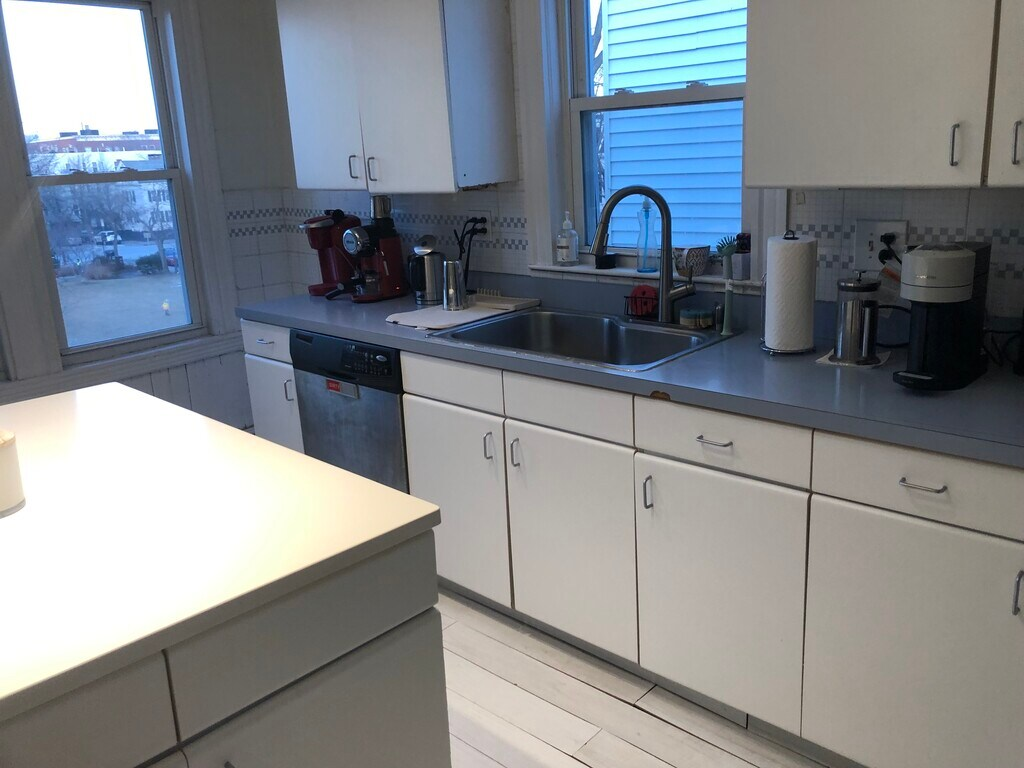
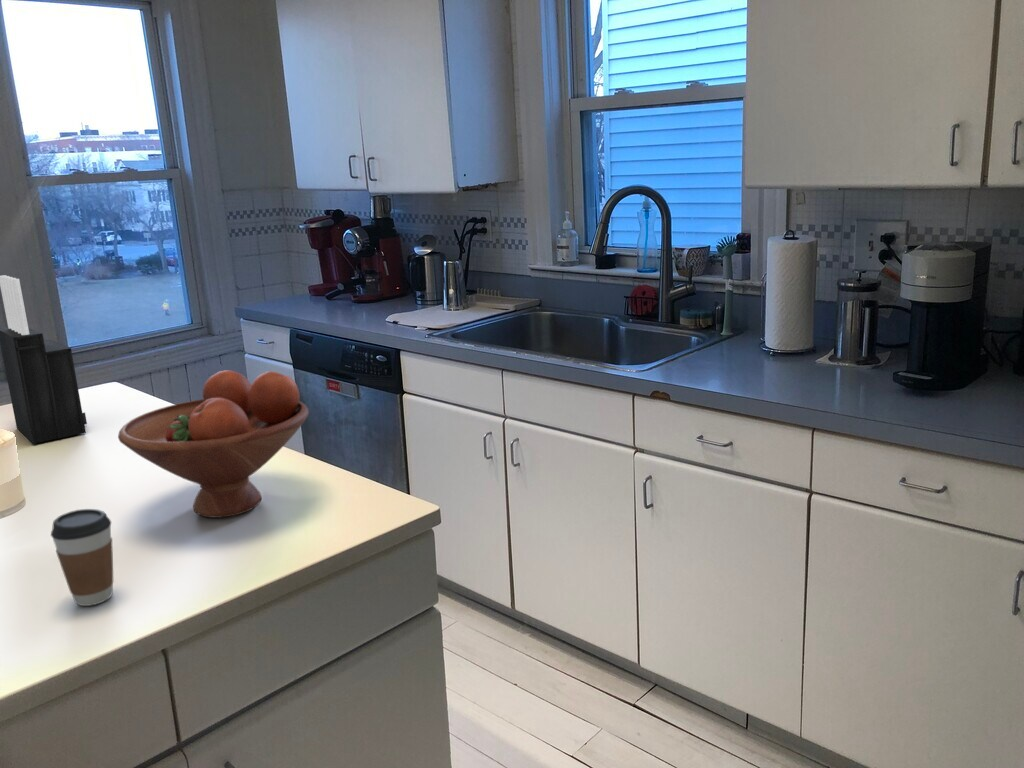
+ fruit bowl (219, 445)
+ knife block (42, 354)
+ coffee cup (86, 558)
